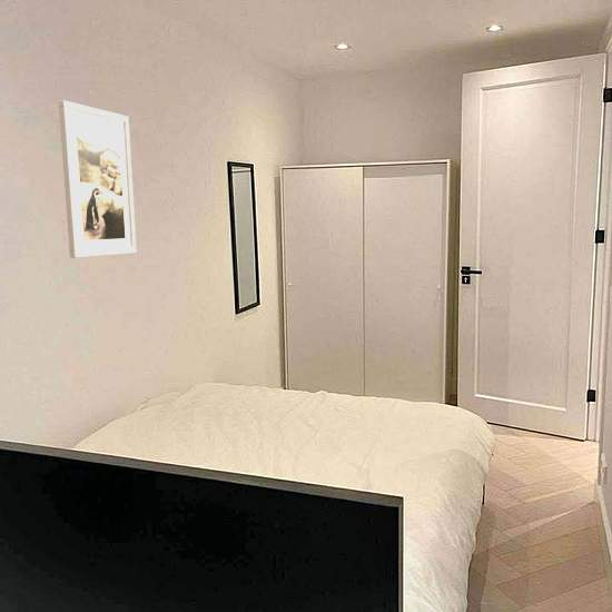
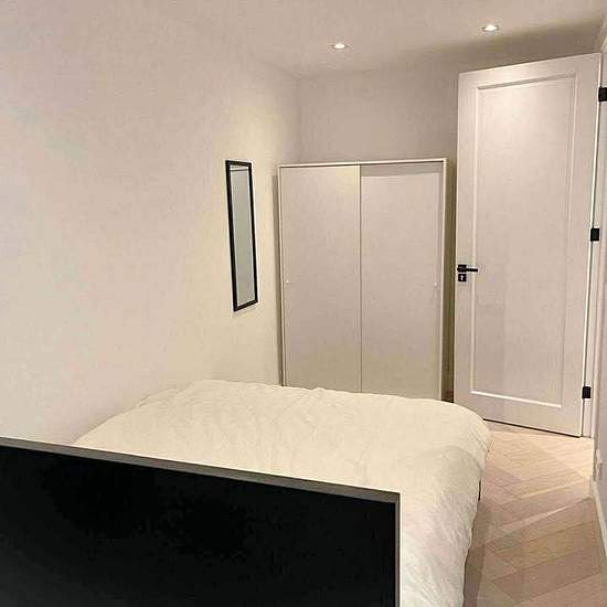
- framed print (100, 182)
